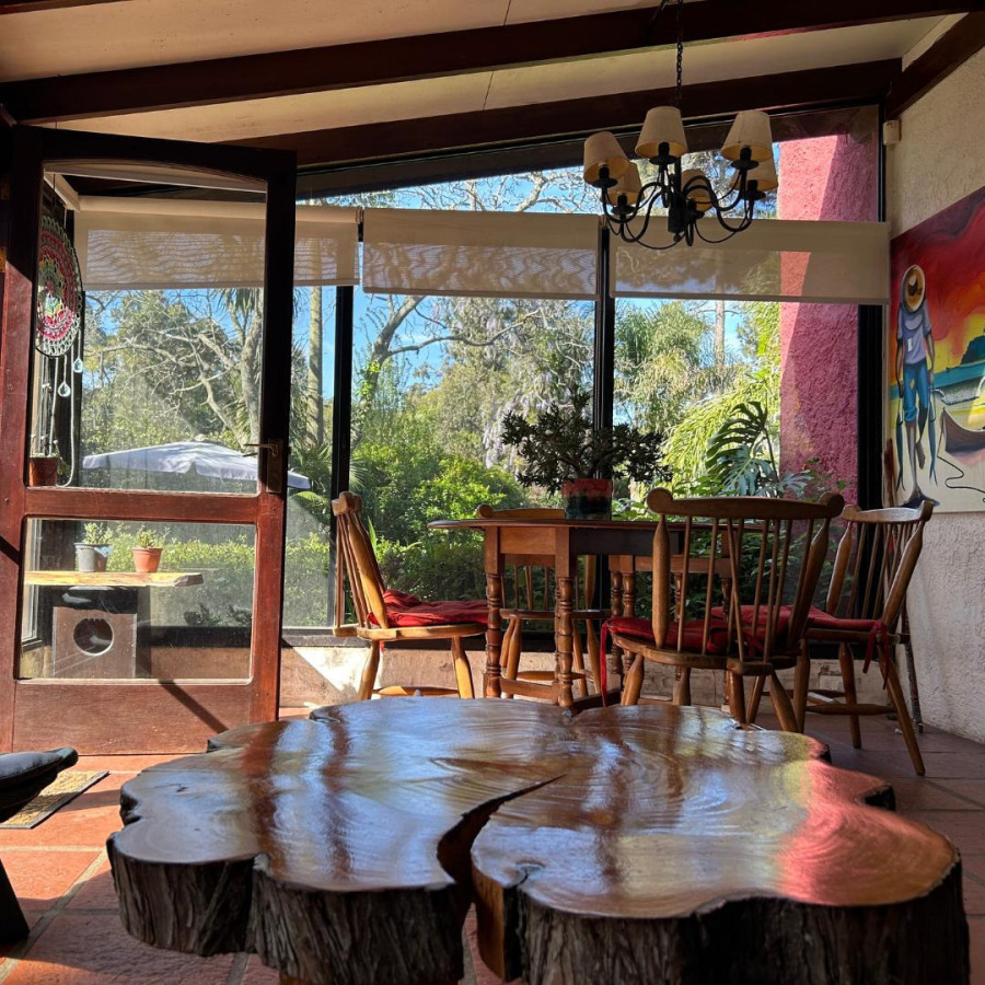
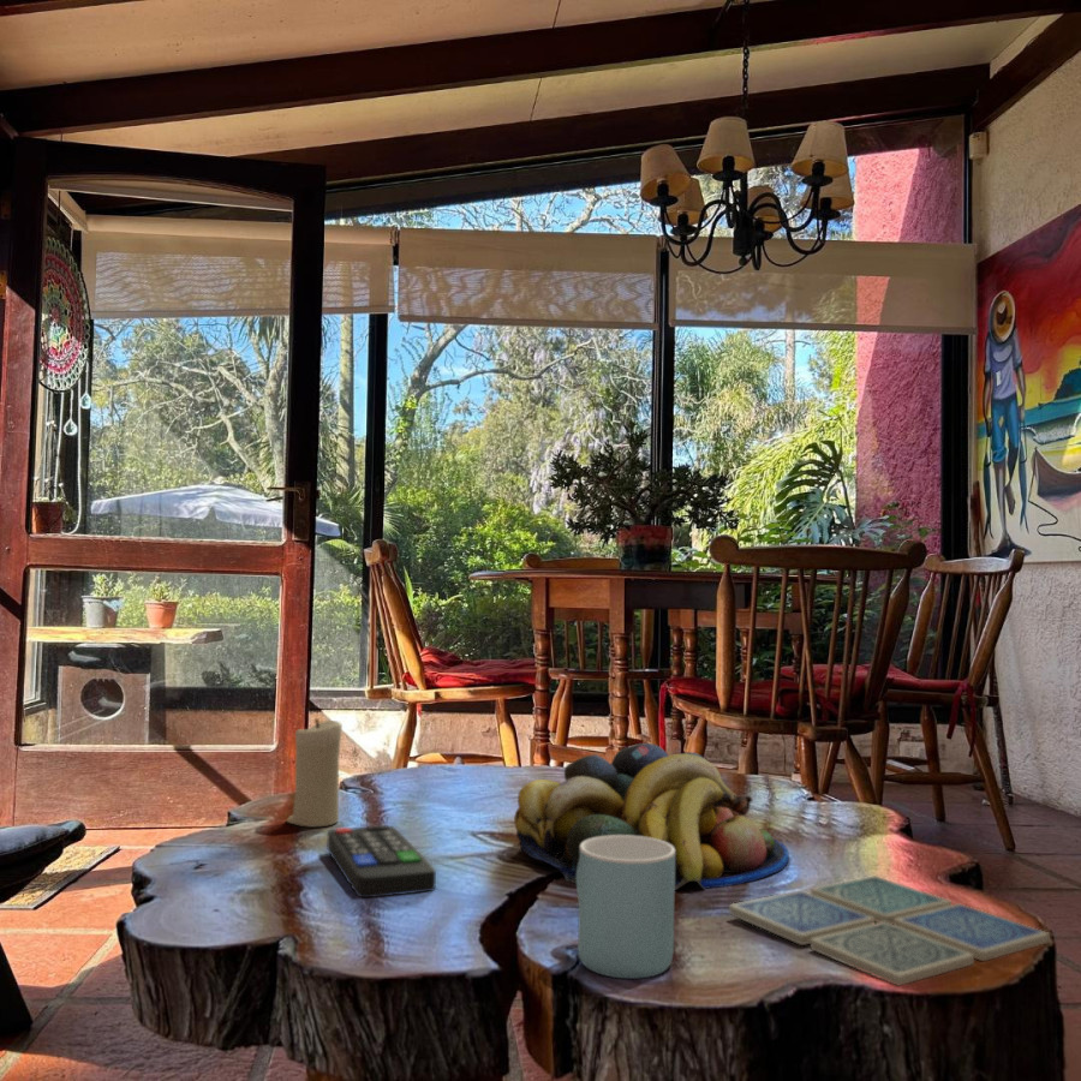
+ candle (313, 770)
+ drink coaster (884, 922)
+ fruit bowl (655, 801)
+ remote control (377, 856)
+ mug (615, 898)
